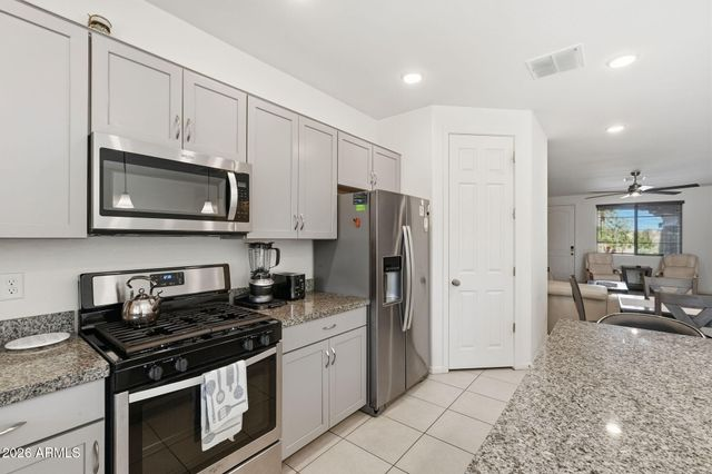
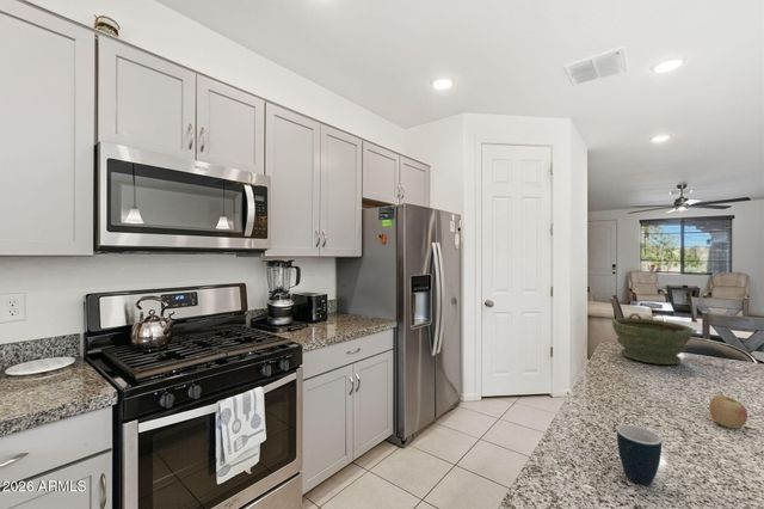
+ bowl (649, 338)
+ mug (635, 458)
+ apple (727, 411)
